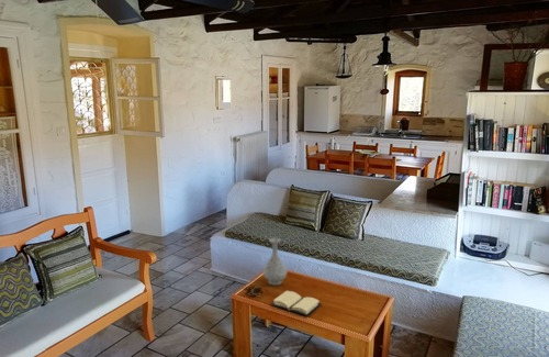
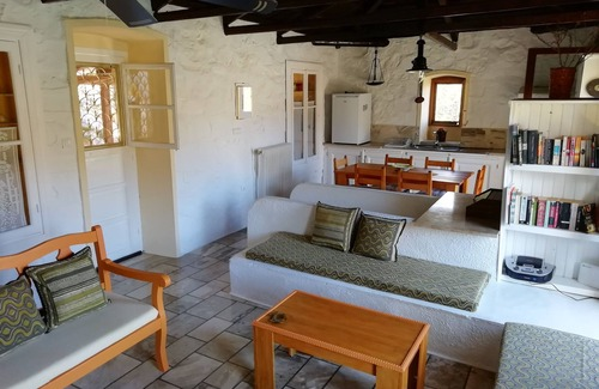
- vase (274, 260)
- book (295, 302)
